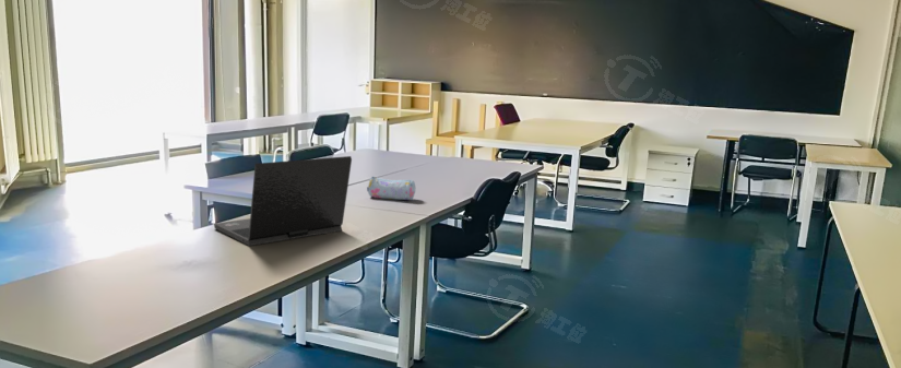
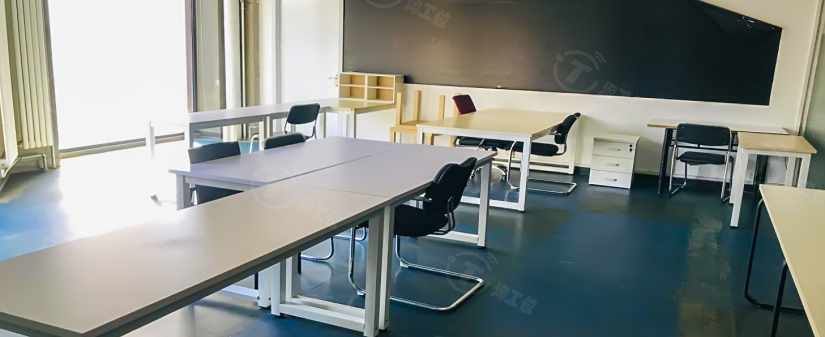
- laptop (282, 192)
- pencil case (391, 188)
